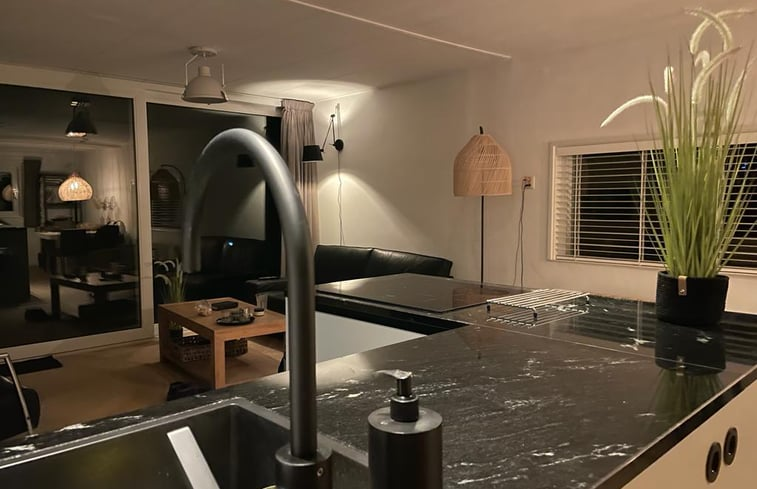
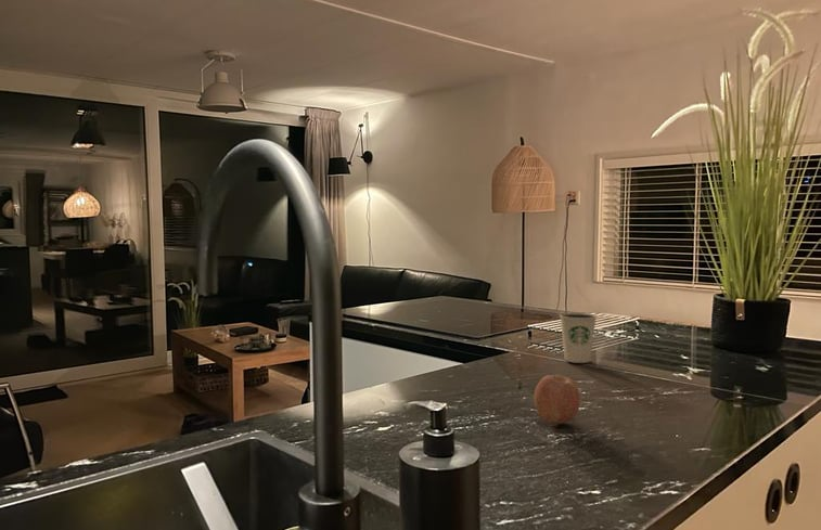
+ fruit (556, 399)
+ dixie cup (577, 338)
